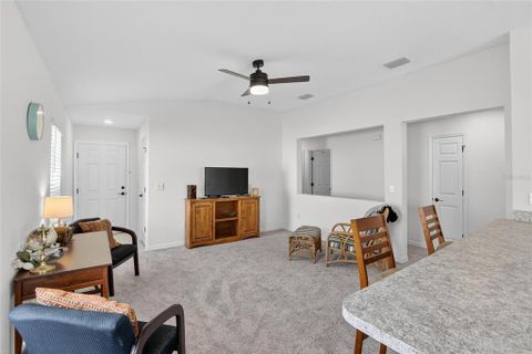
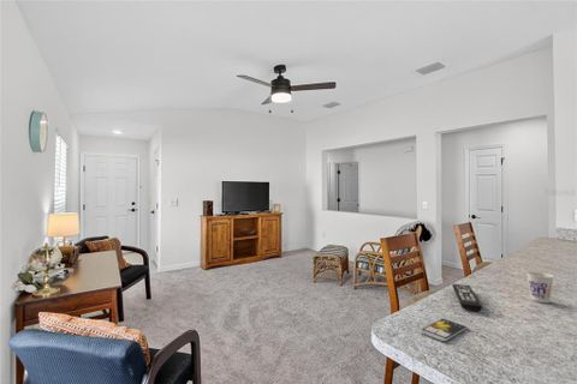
+ smartphone (444, 329)
+ cup (540, 287)
+ remote control (465, 295)
